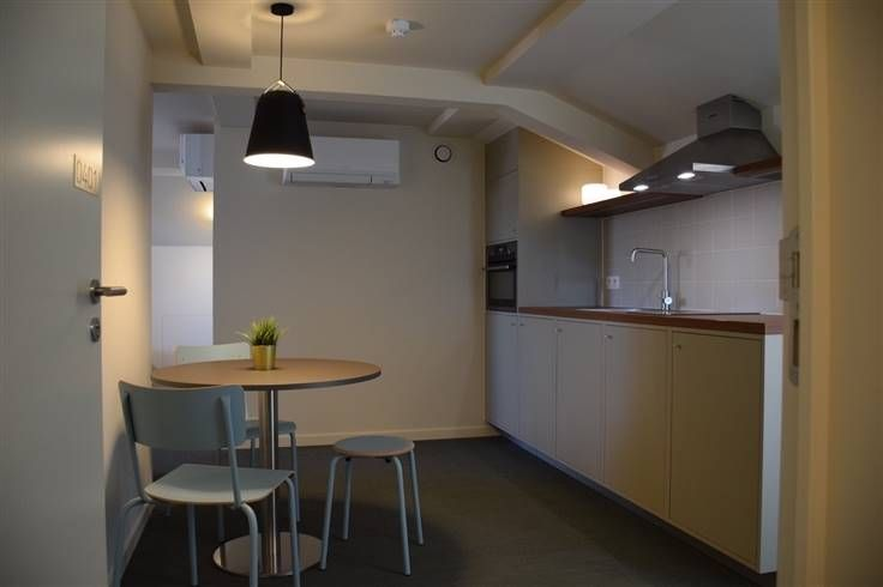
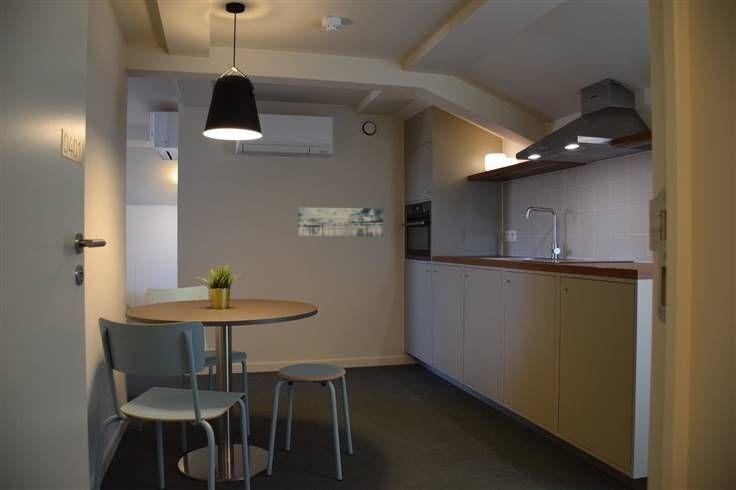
+ wall art (340, 222)
